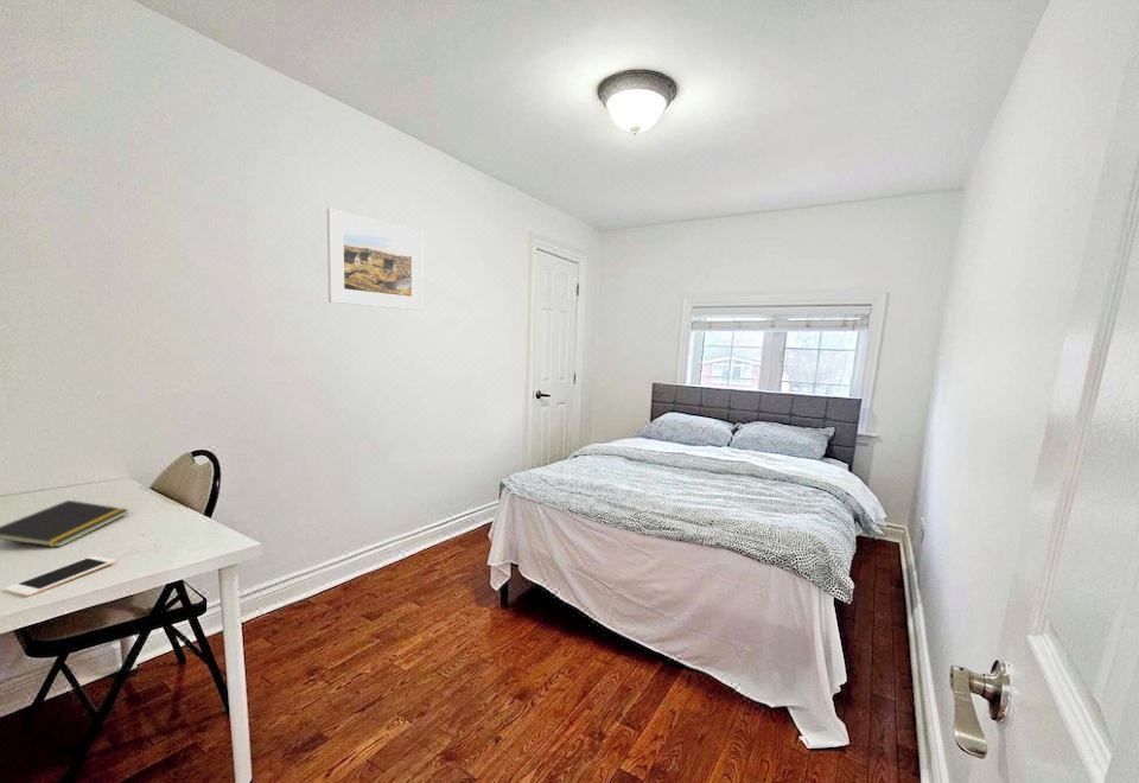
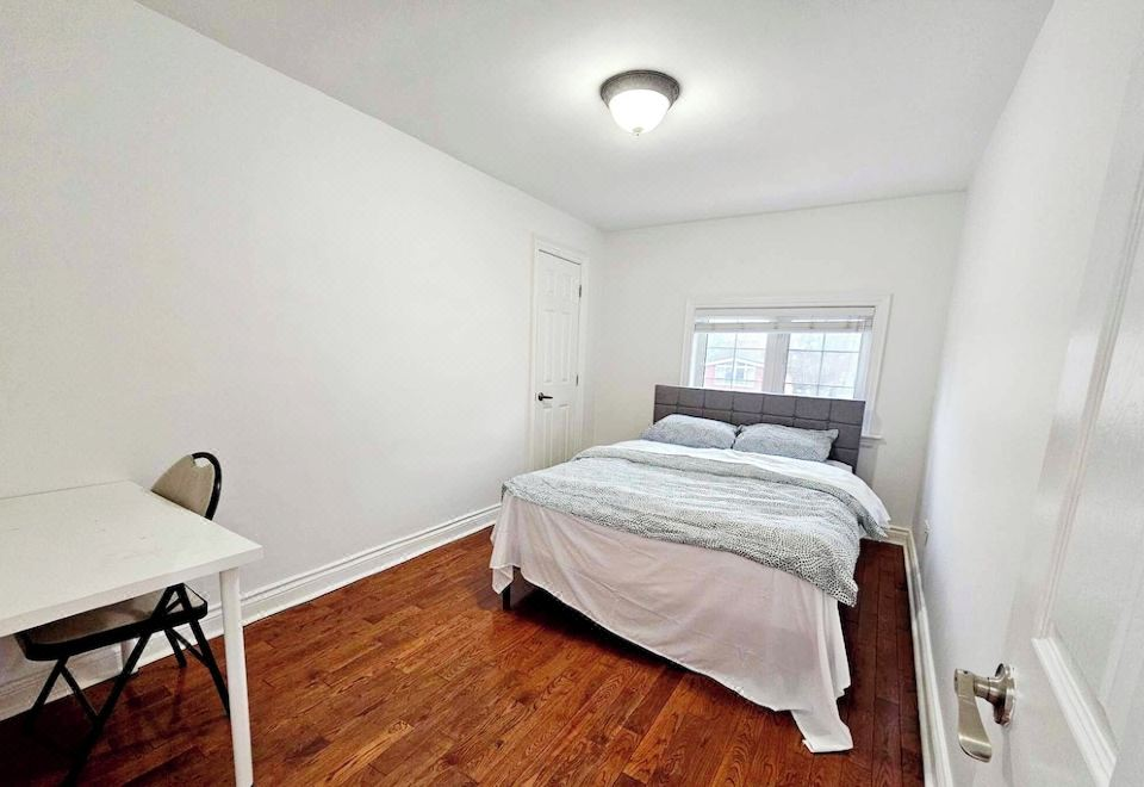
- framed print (378, 263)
- cell phone (63, 574)
- notepad (63, 522)
